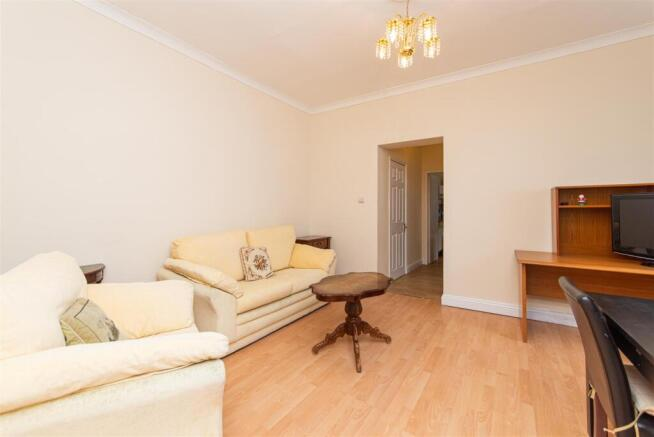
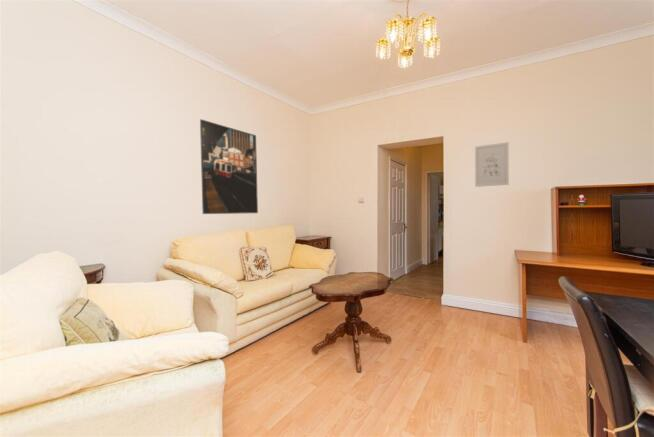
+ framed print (231, 171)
+ wall art (491, 165)
